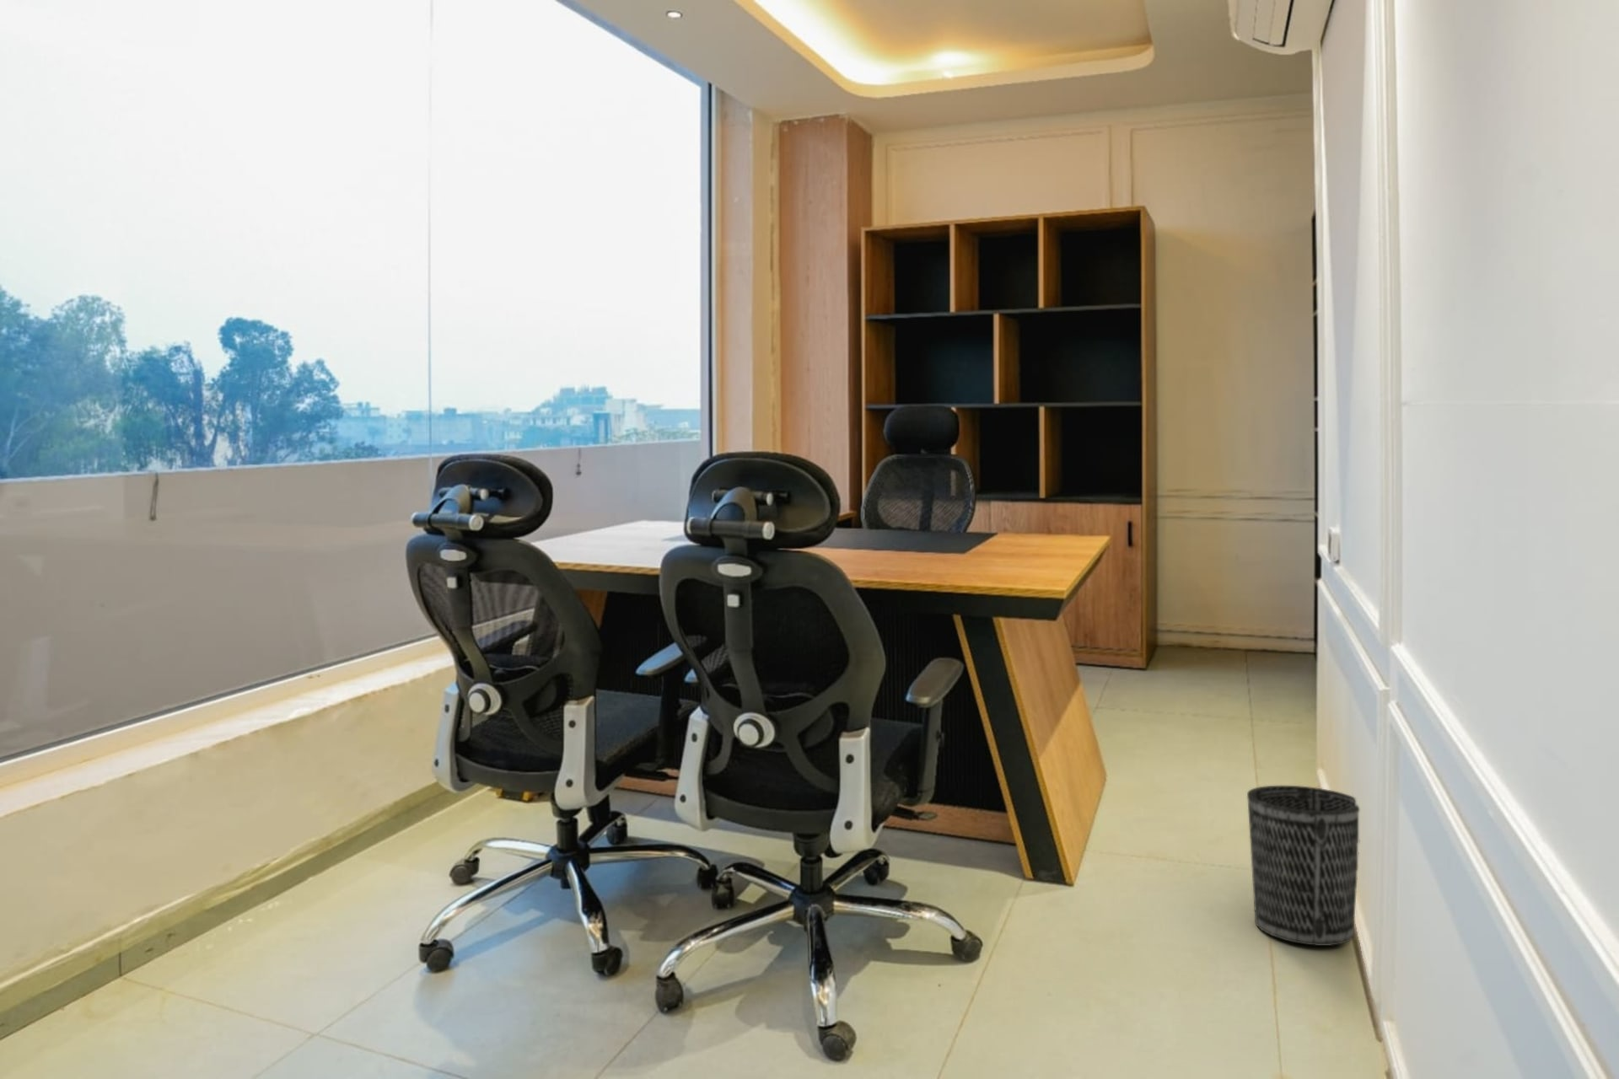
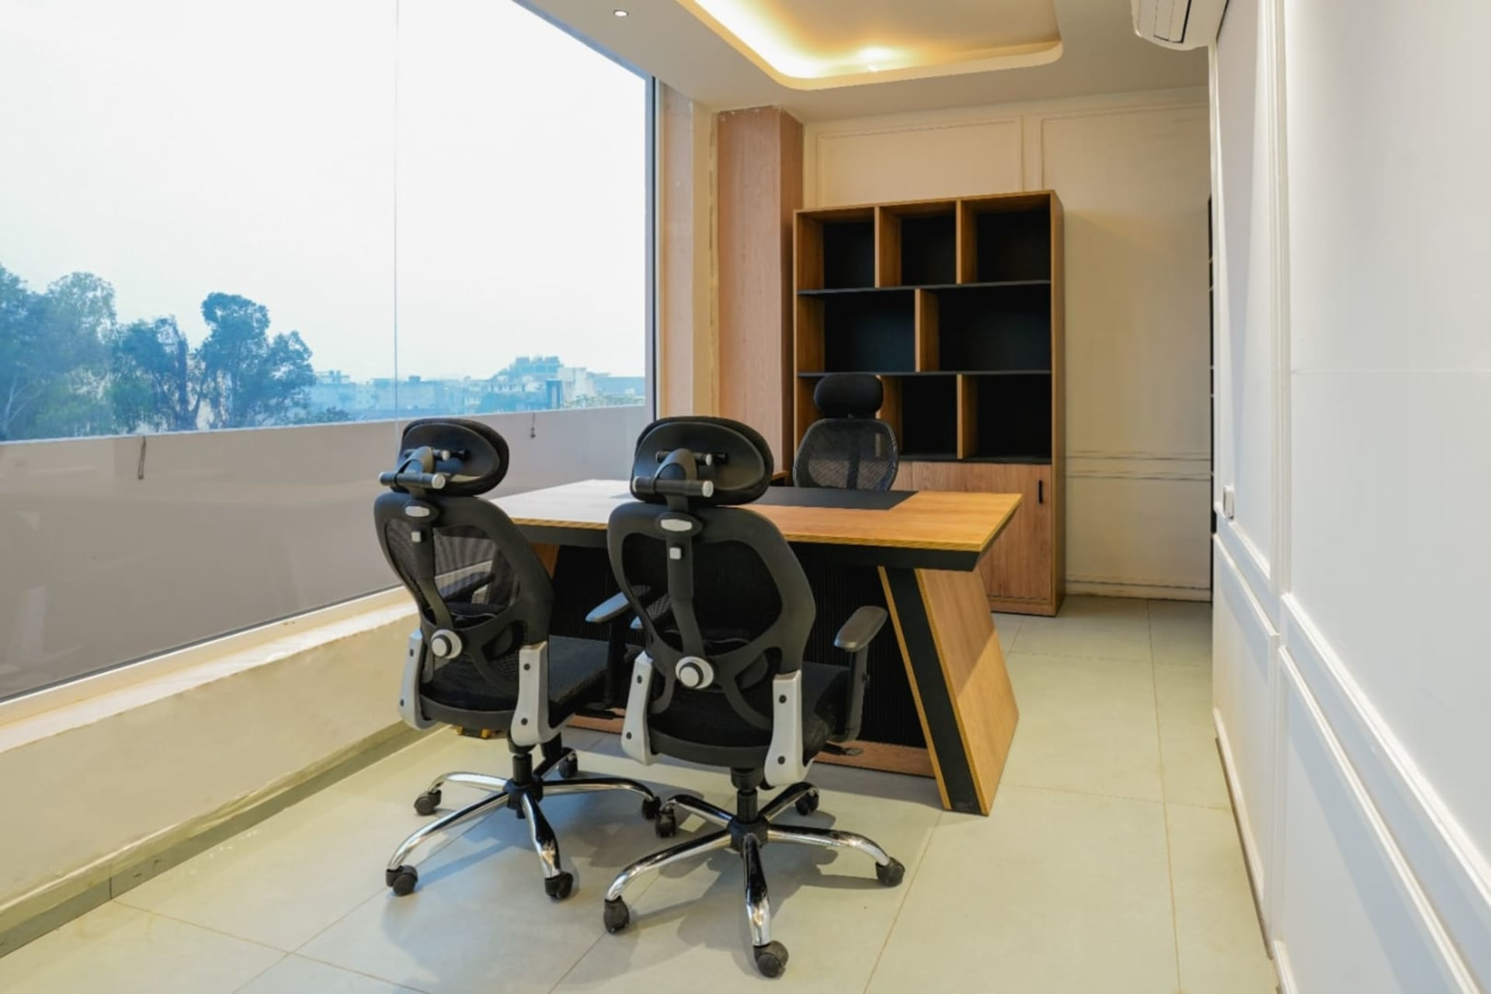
- wastebasket (1303, 862)
